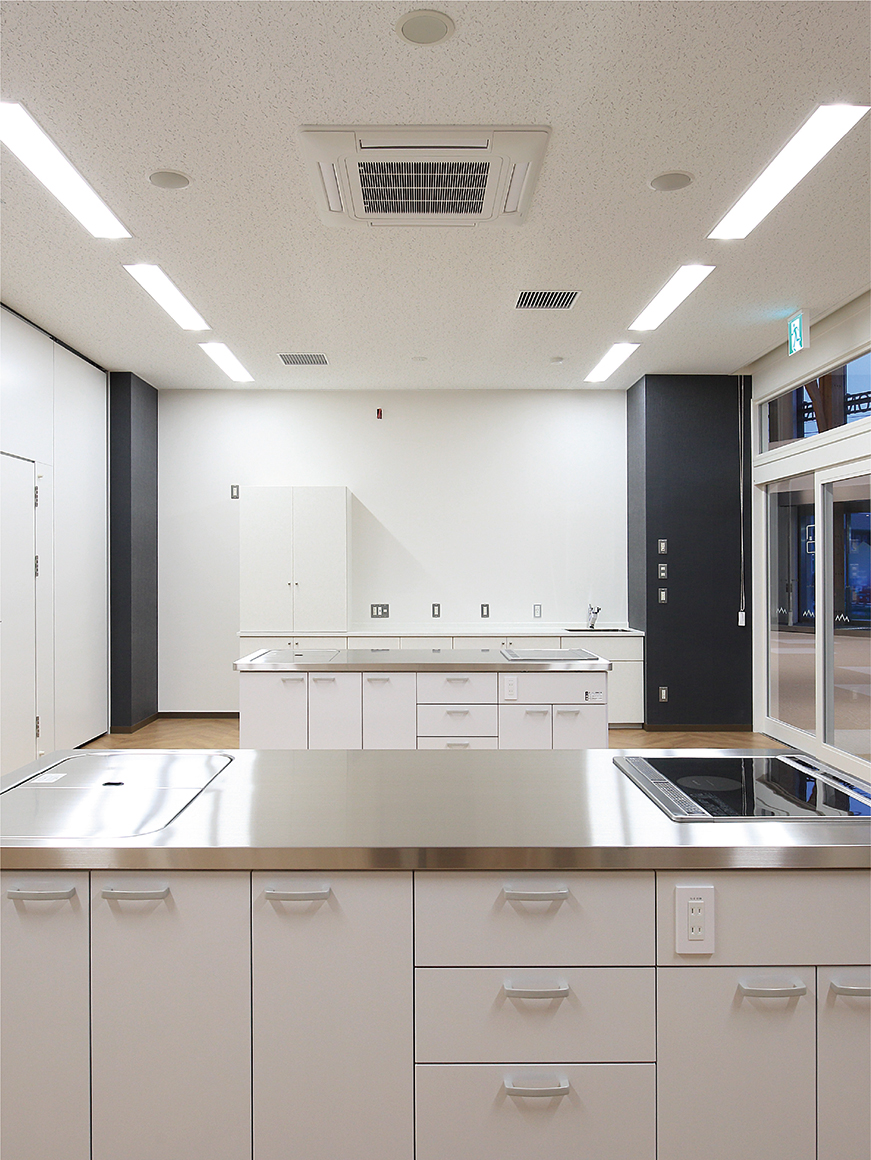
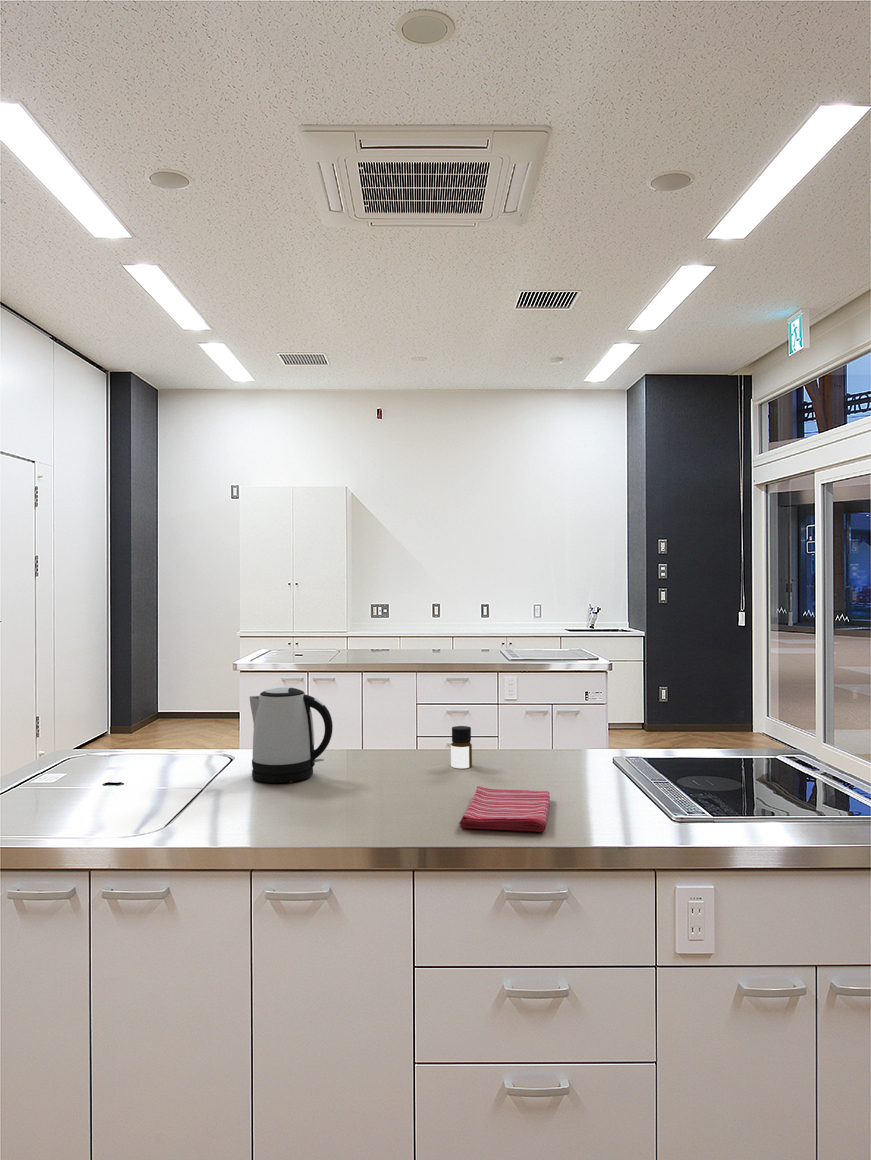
+ kettle (291, 731)
+ bottle (461, 746)
+ dish towel (507, 807)
